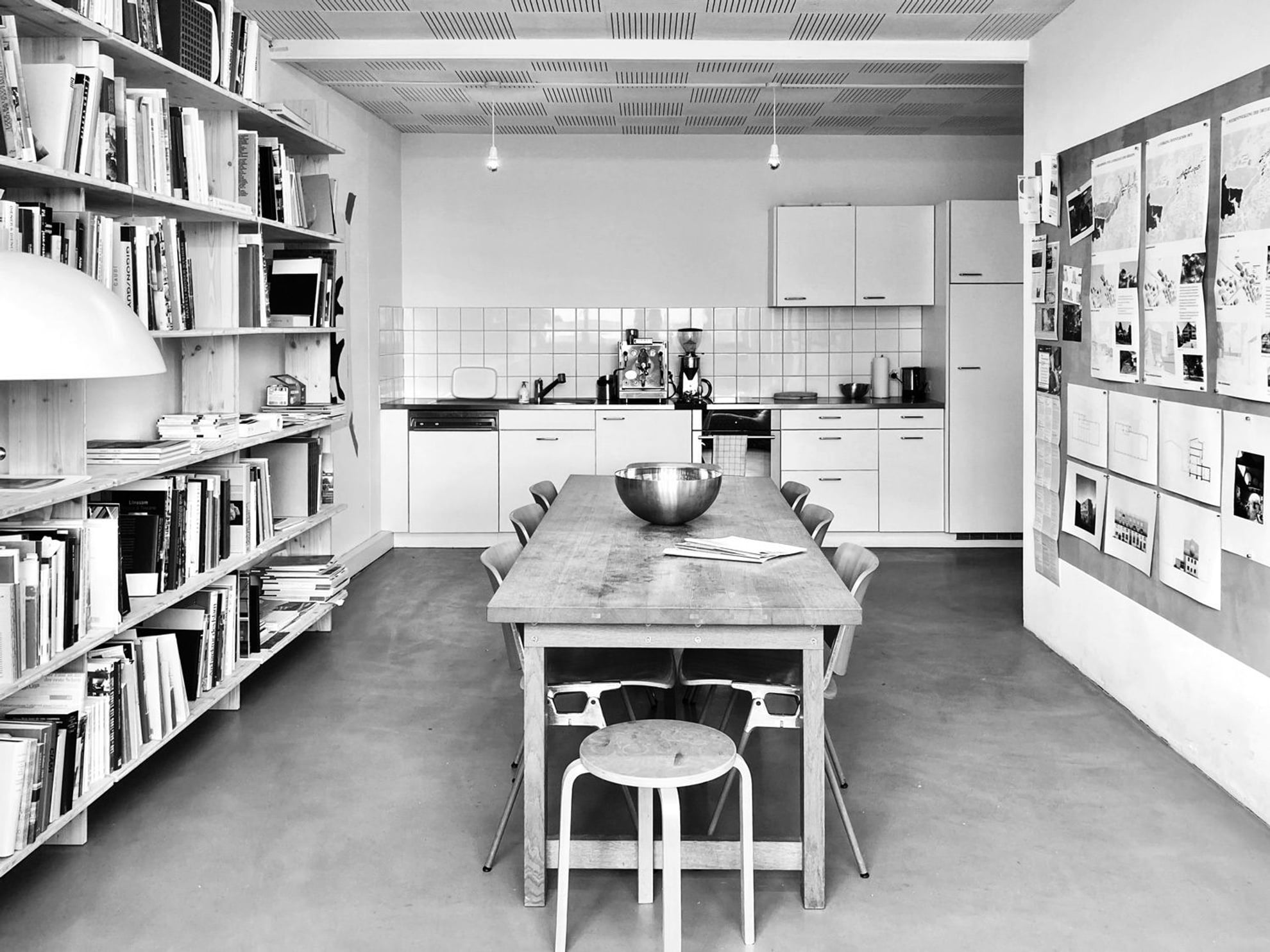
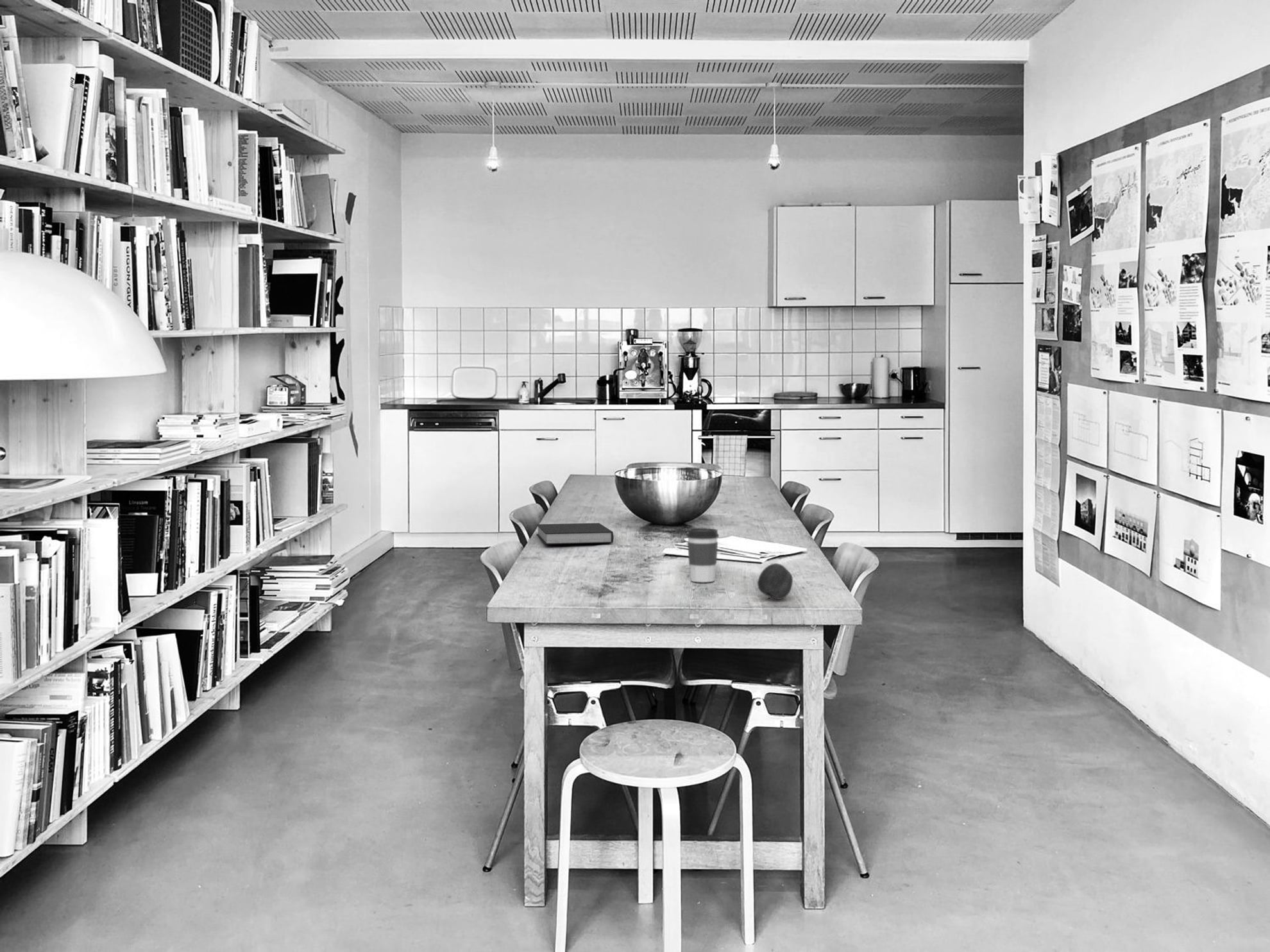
+ notebook (573, 533)
+ apple (775, 581)
+ coffee cup (702, 555)
